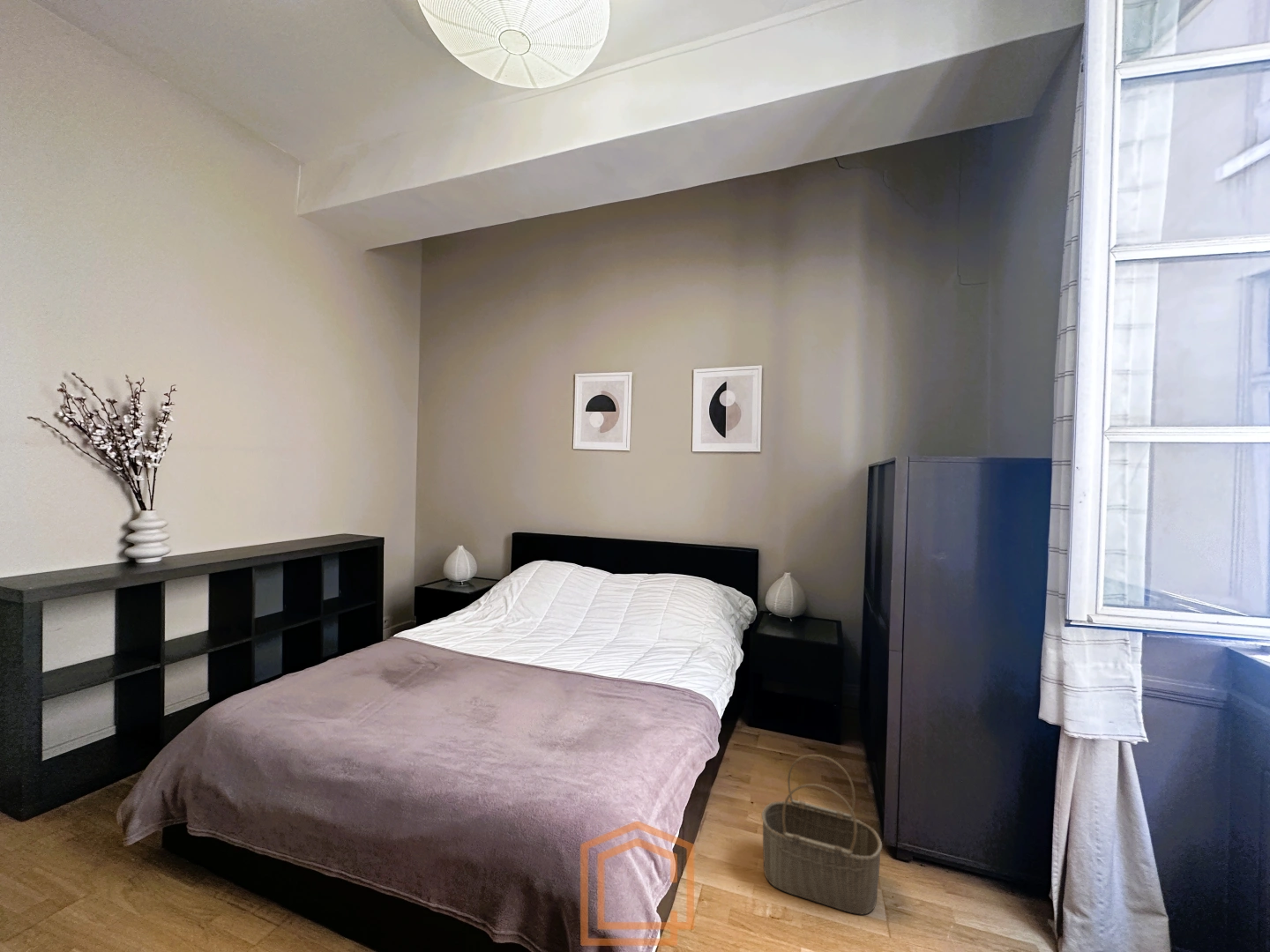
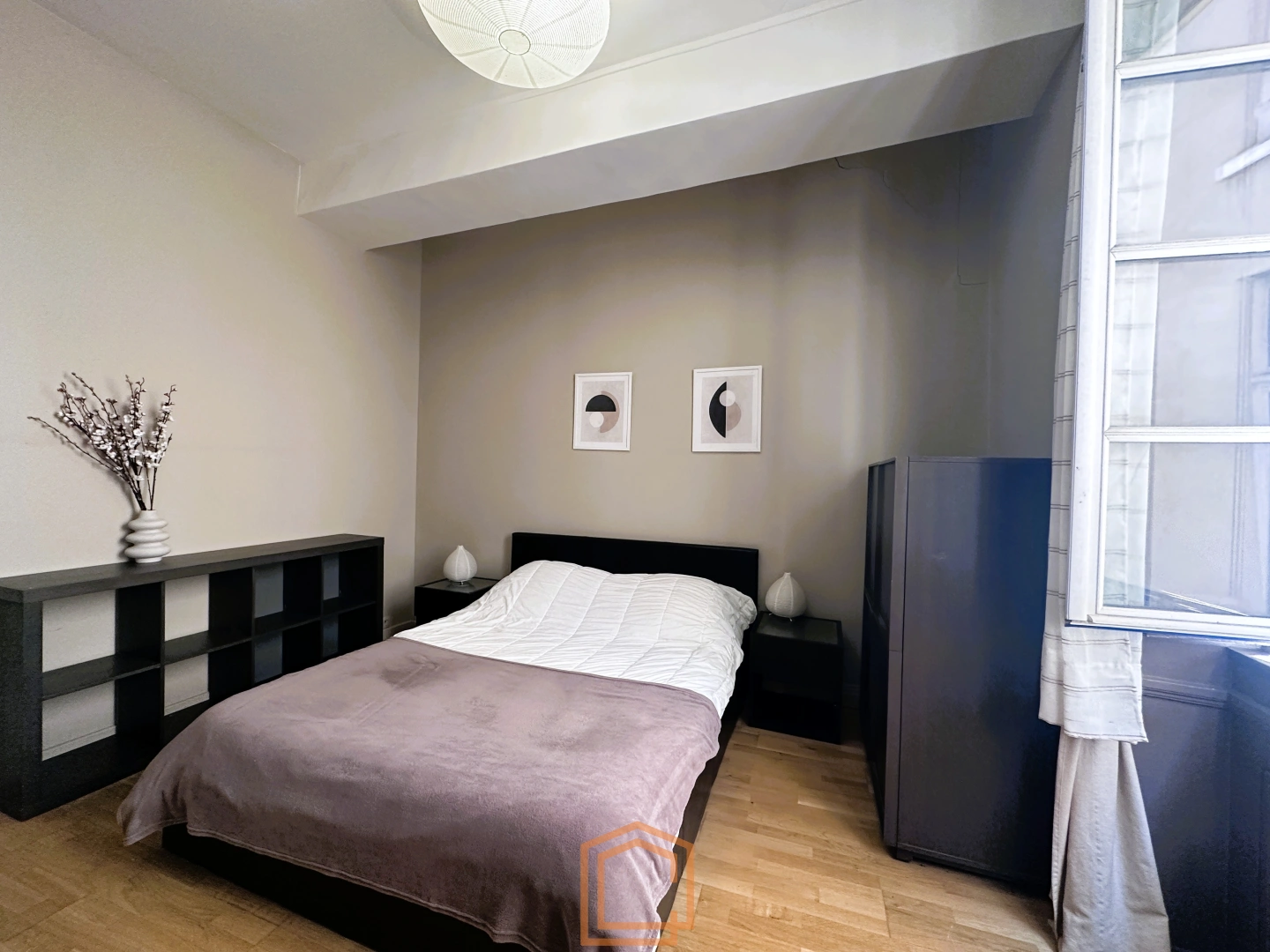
- wicker basket (819, 826)
